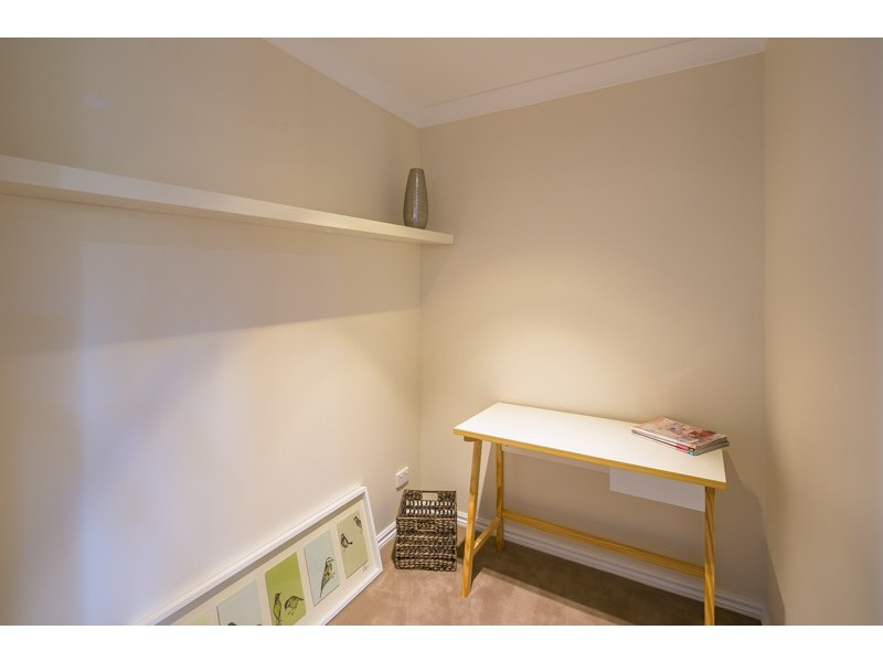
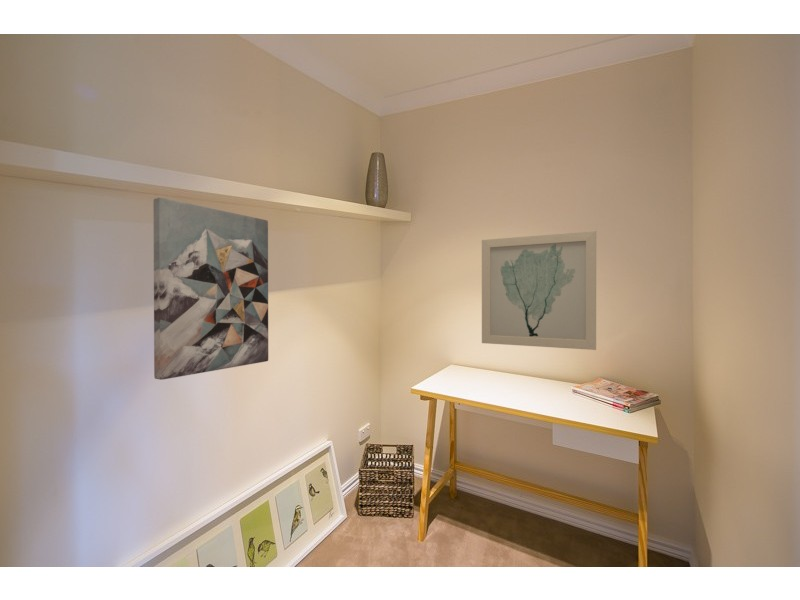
+ wall art (218, 289)
+ wall art (535, 291)
